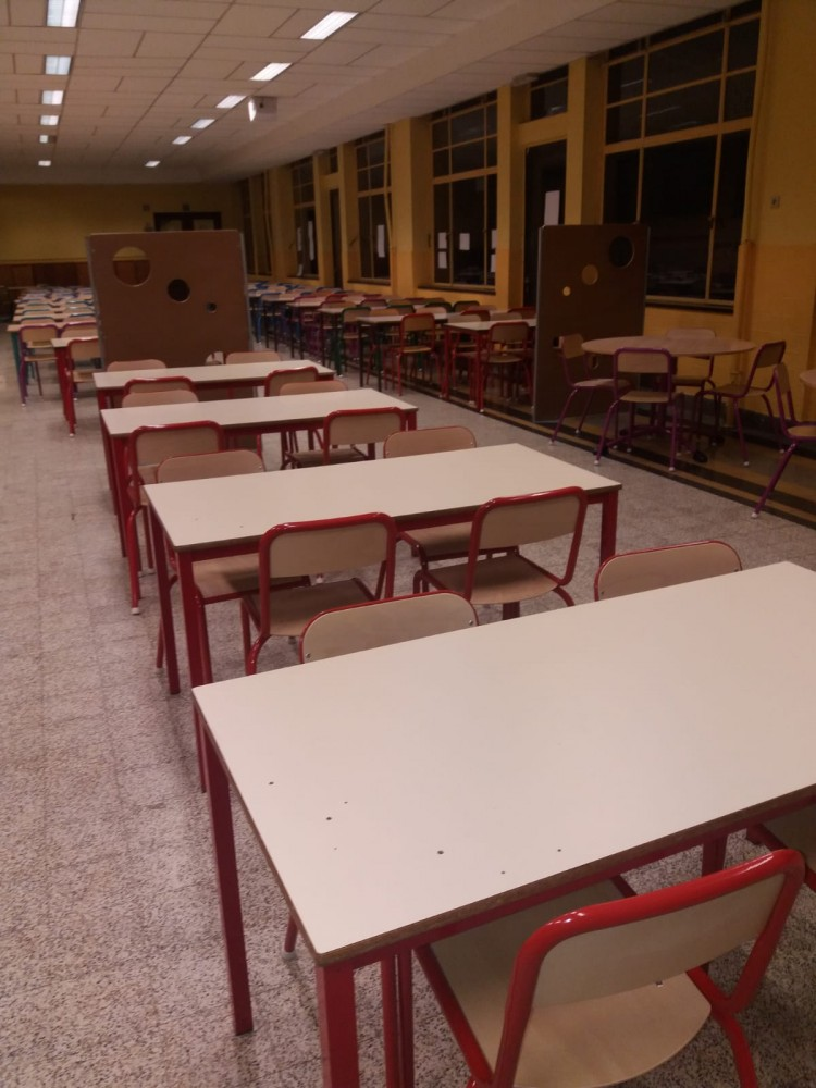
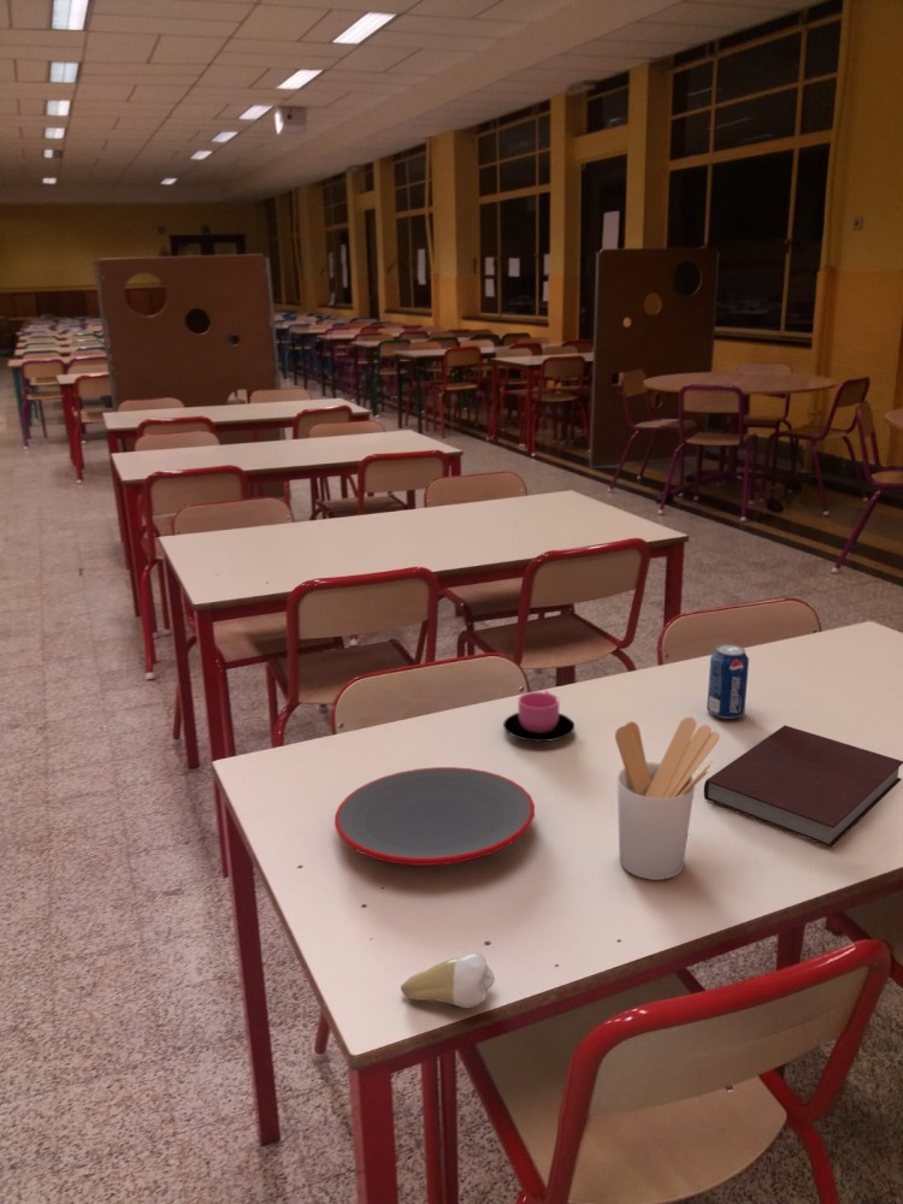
+ plate (435, 815)
+ utensil holder (667, 795)
+ notebook (804, 779)
+ beverage can (727, 681)
+ cup (538, 716)
+ tooth (447, 976)
